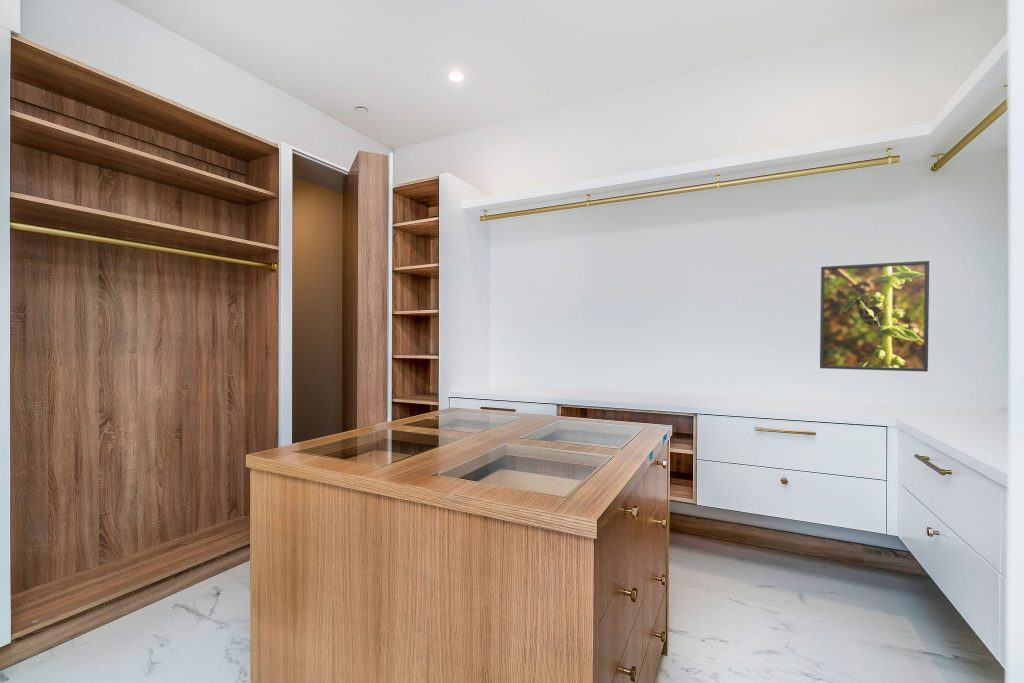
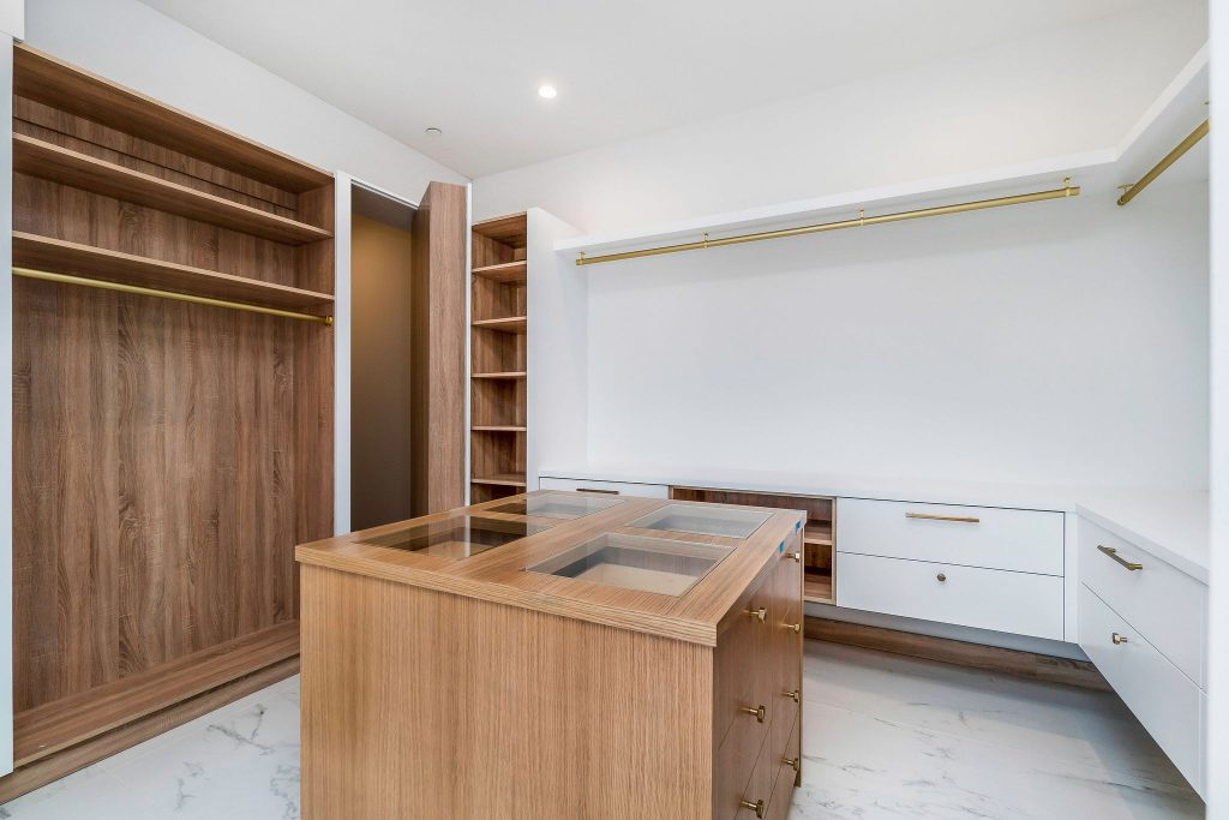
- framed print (872, 316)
